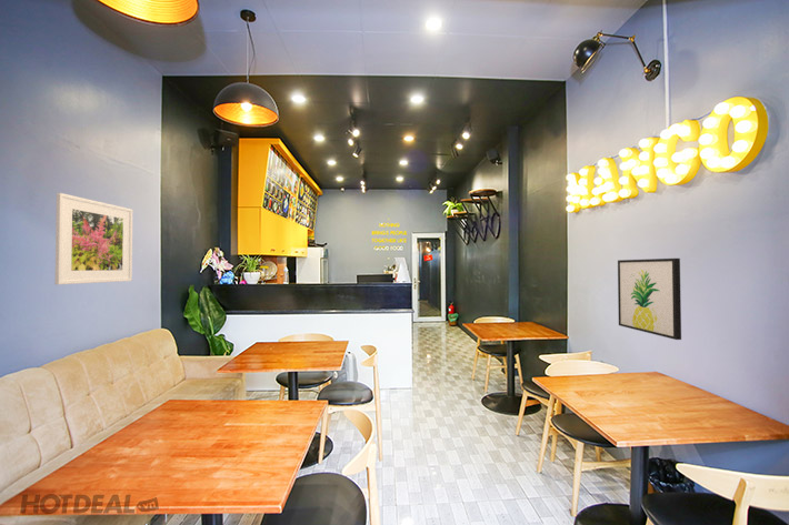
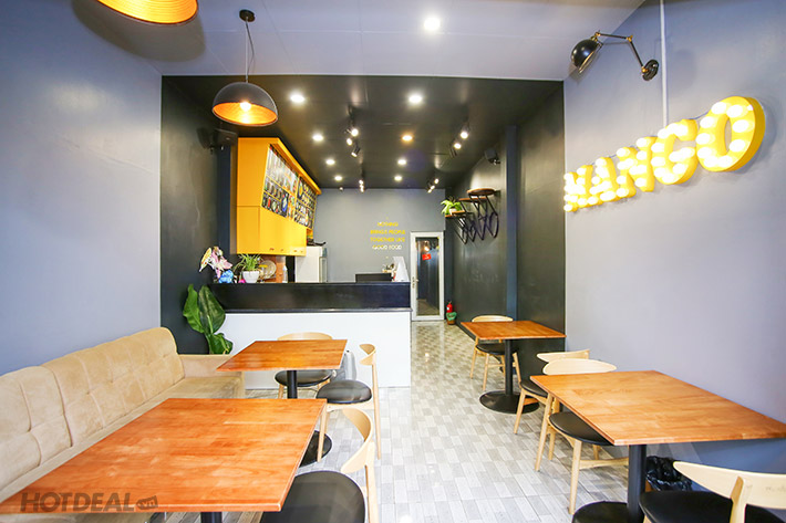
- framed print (98, 242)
- wall art (646, 295)
